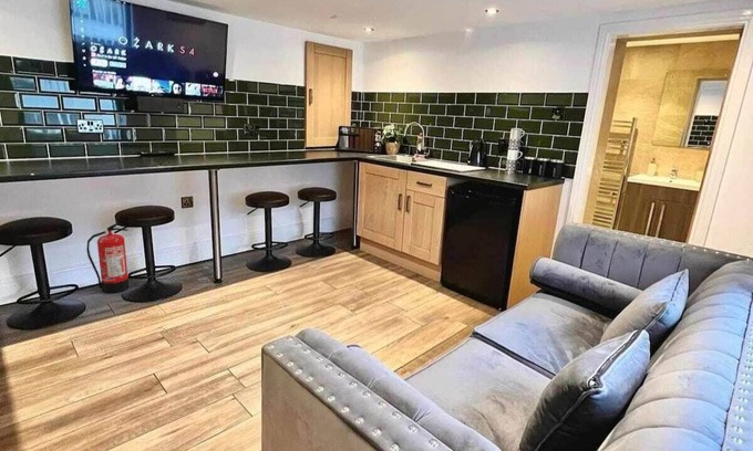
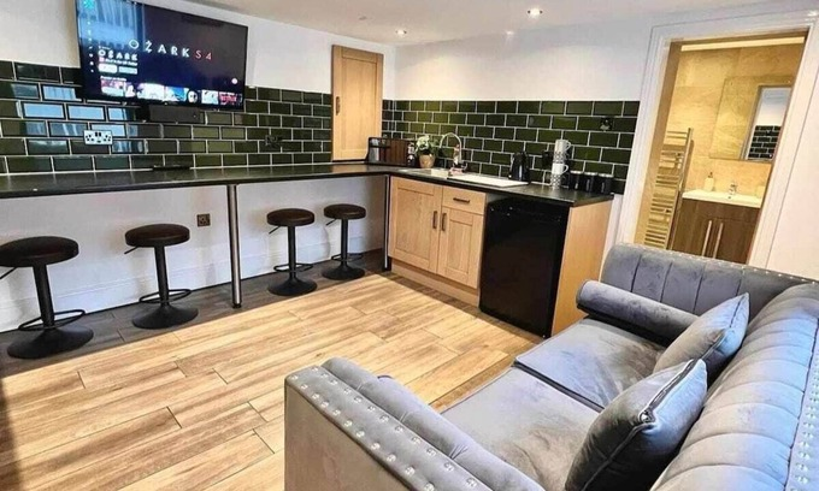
- fire extinguisher (110, 256)
